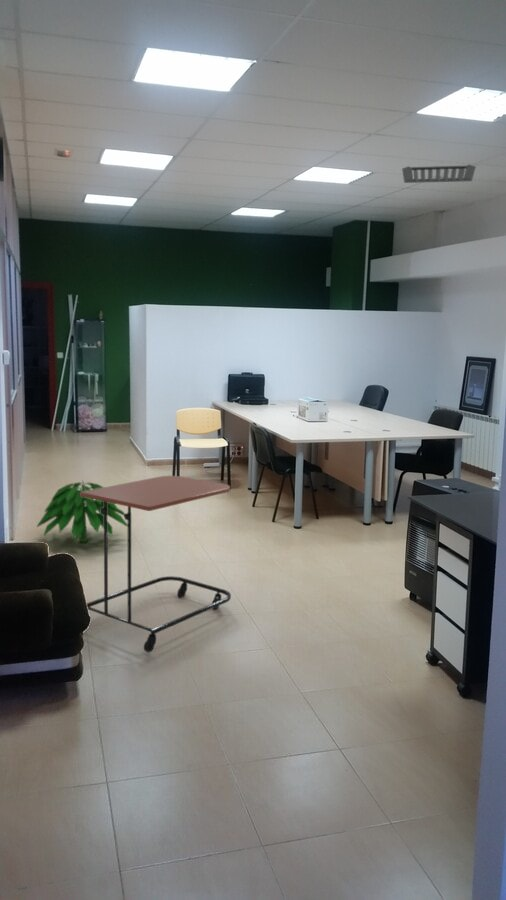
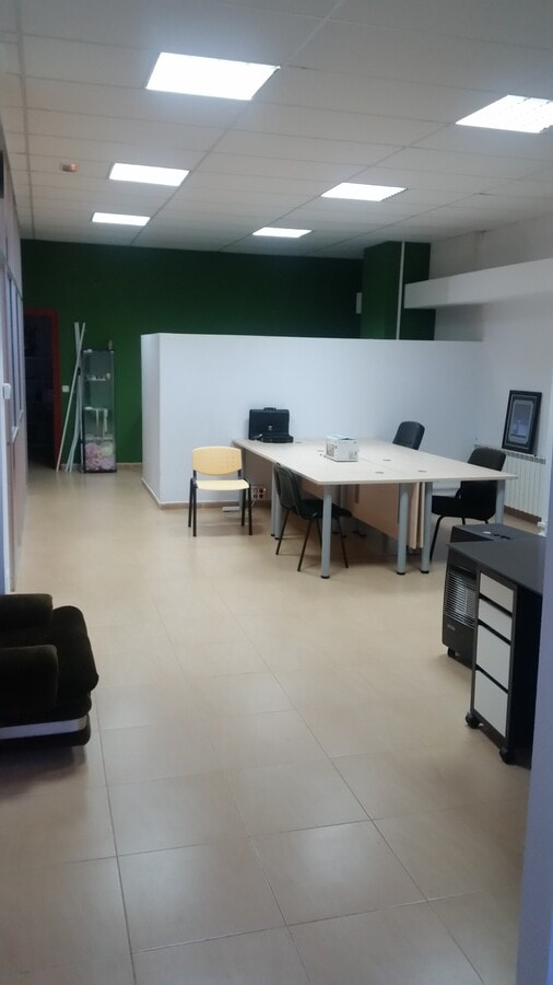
- side table (160, 577)
- indoor plant (83, 508)
- ceiling vent (438, 174)
